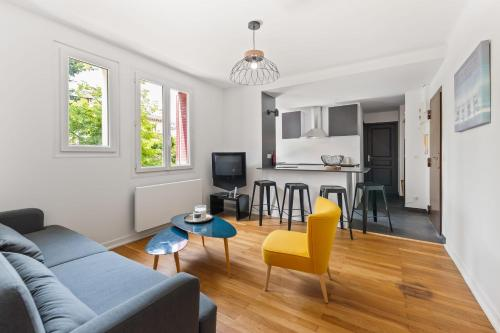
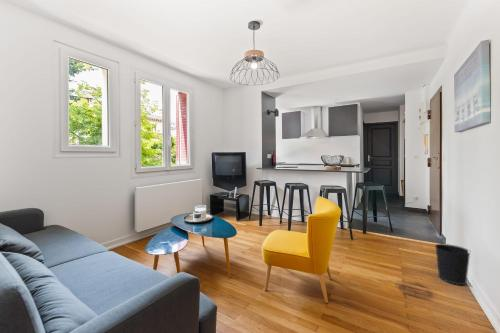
+ wastebasket (452, 264)
